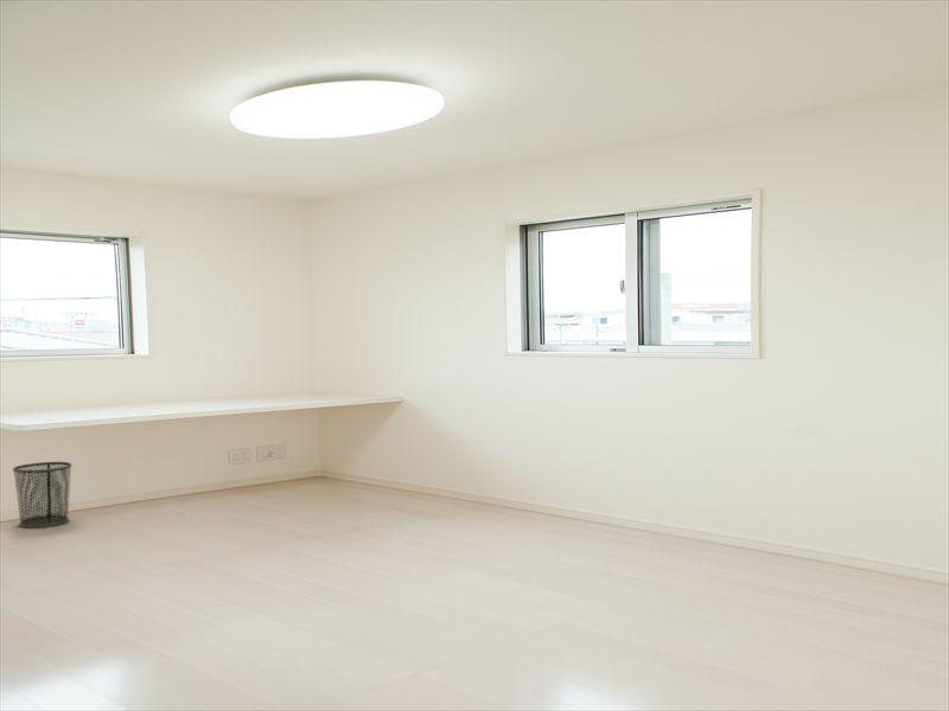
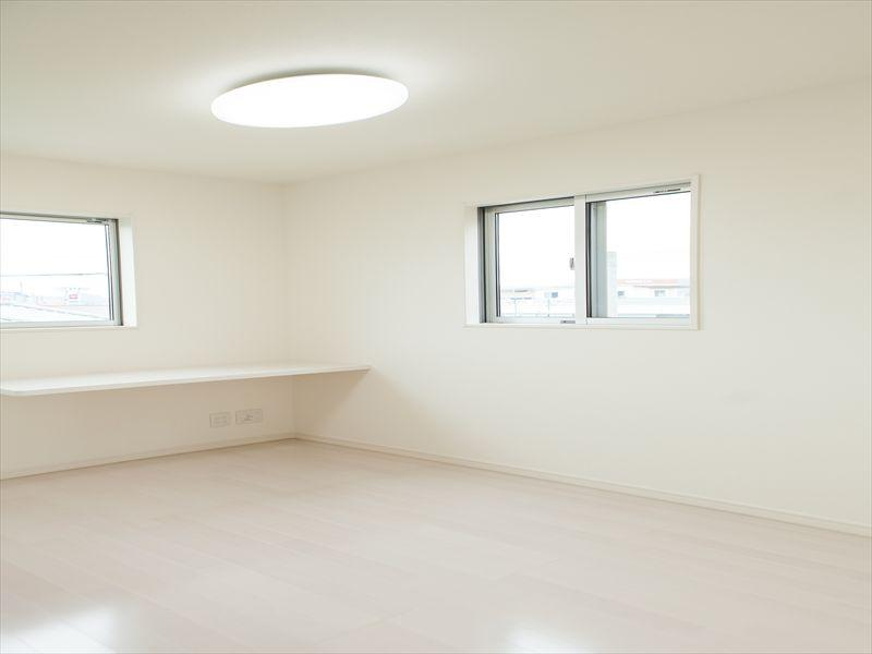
- waste bin (43, 494)
